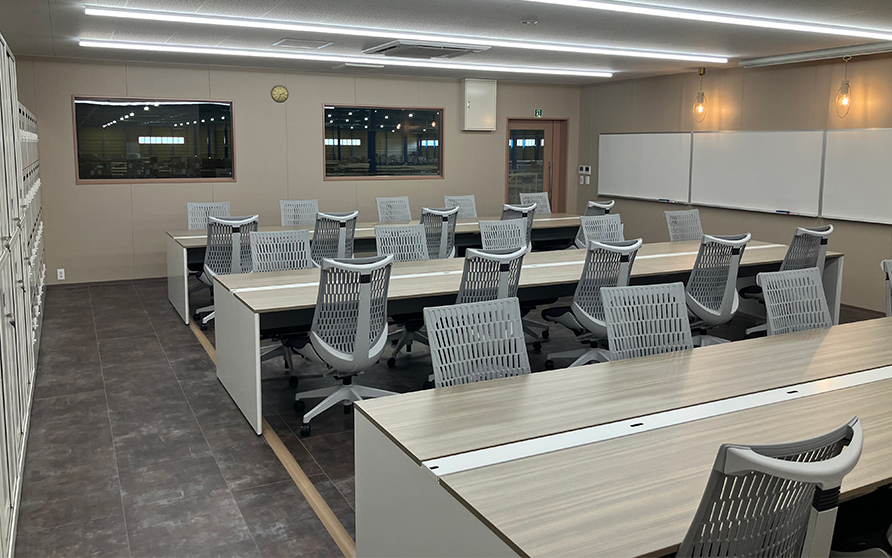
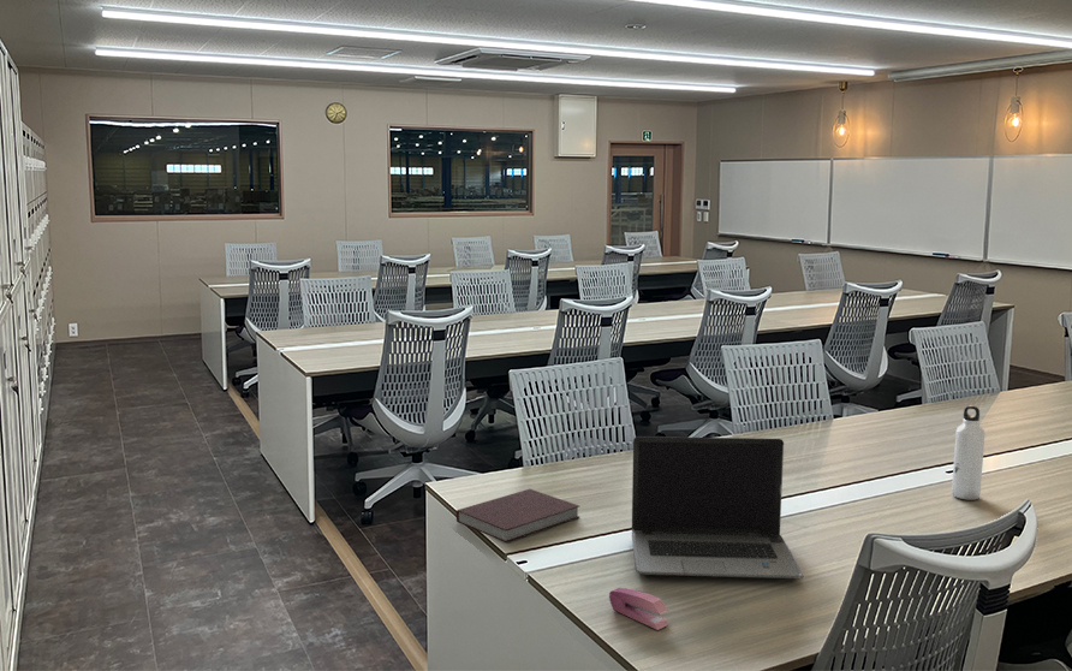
+ water bottle (969, 451)
+ stapler (637, 604)
+ notebook (518, 513)
+ laptop computer (713, 505)
